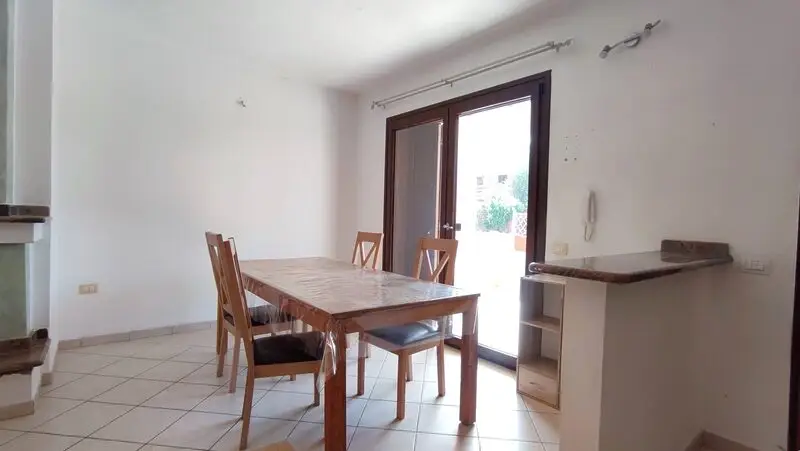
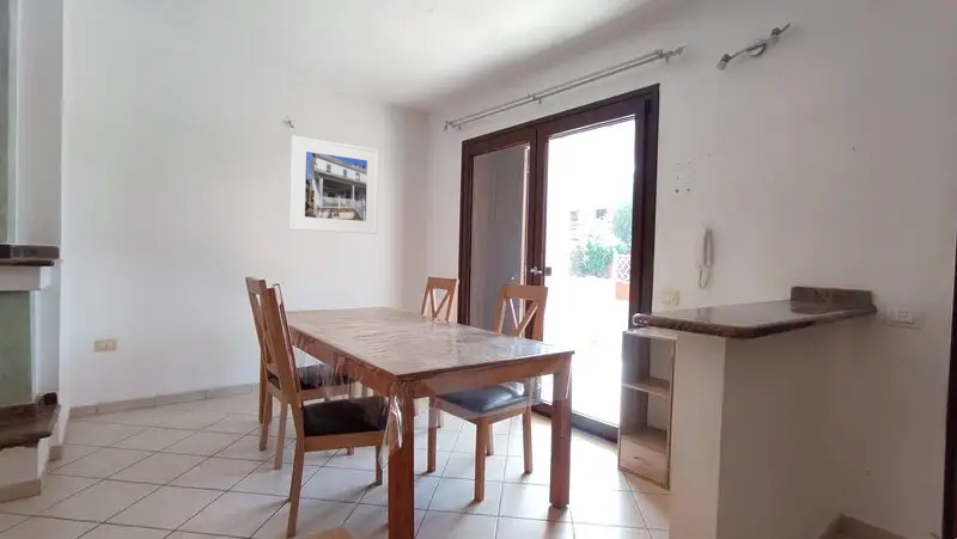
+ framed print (336, 188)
